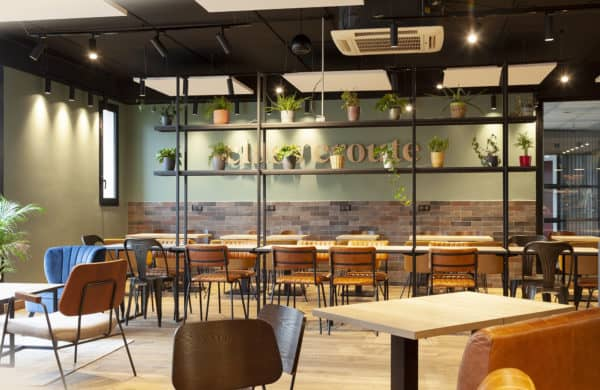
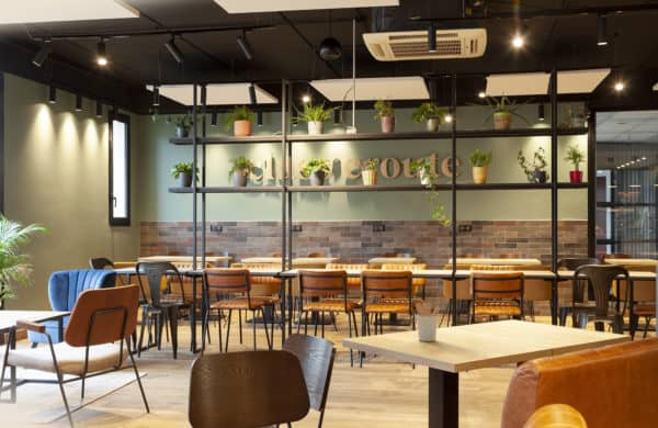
+ utensil holder (426, 320)
